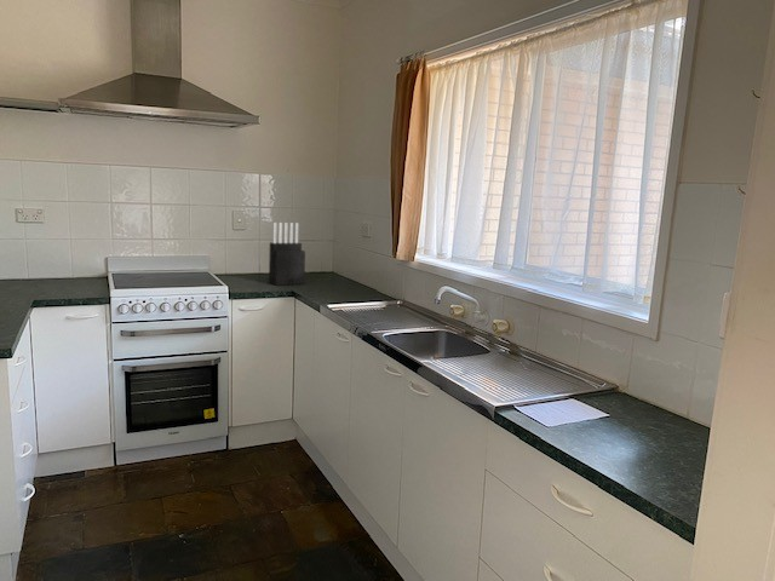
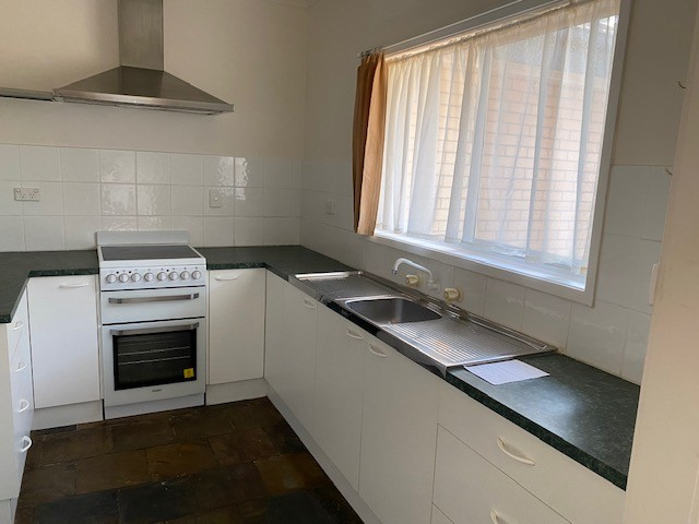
- knife block (288, 253)
